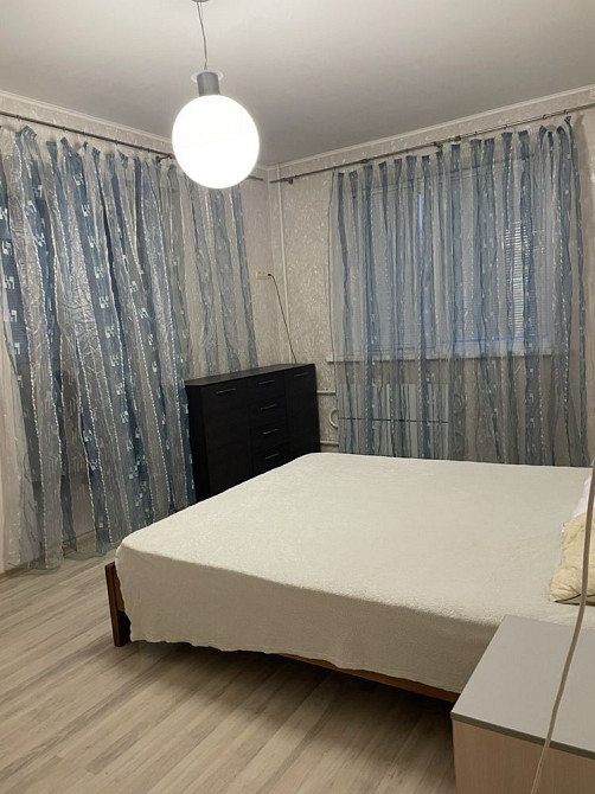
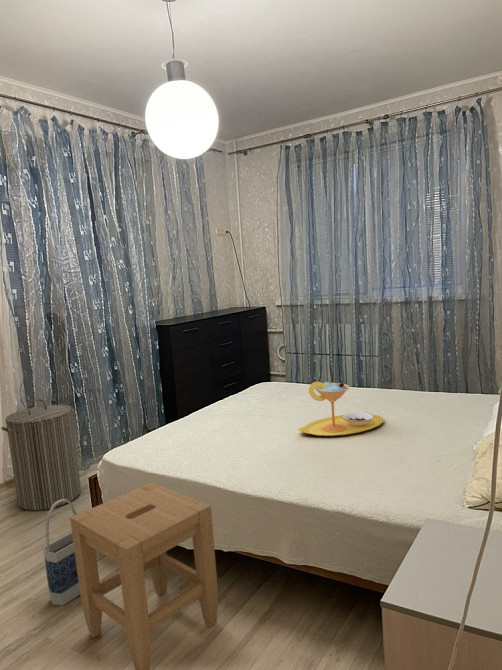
+ laundry hamper (43, 448)
+ stool (147, 569)
+ bag (66, 546)
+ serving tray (338, 398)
